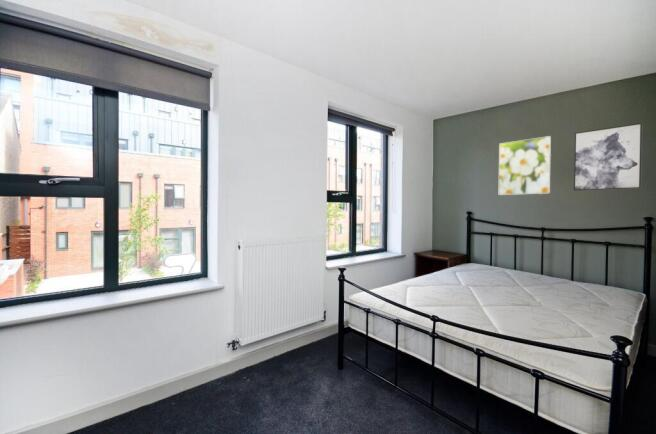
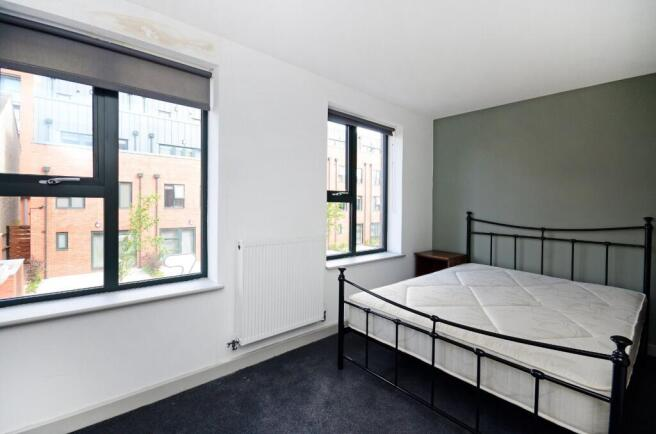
- wall art (605, 159)
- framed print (523, 167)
